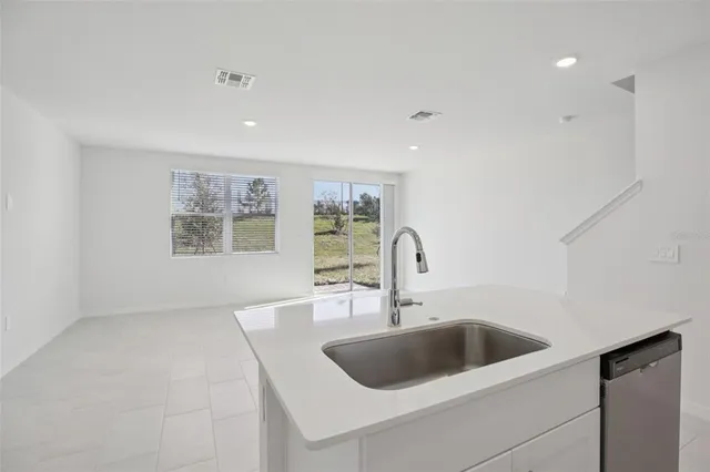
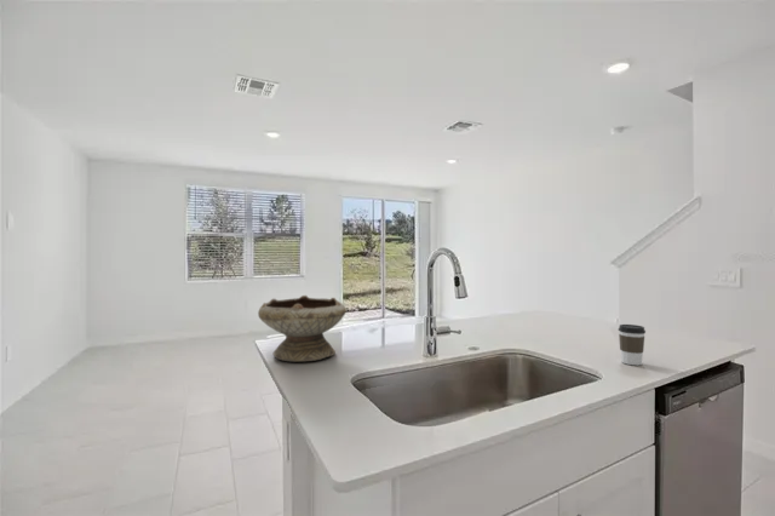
+ coffee cup (631, 344)
+ bowl (303, 326)
